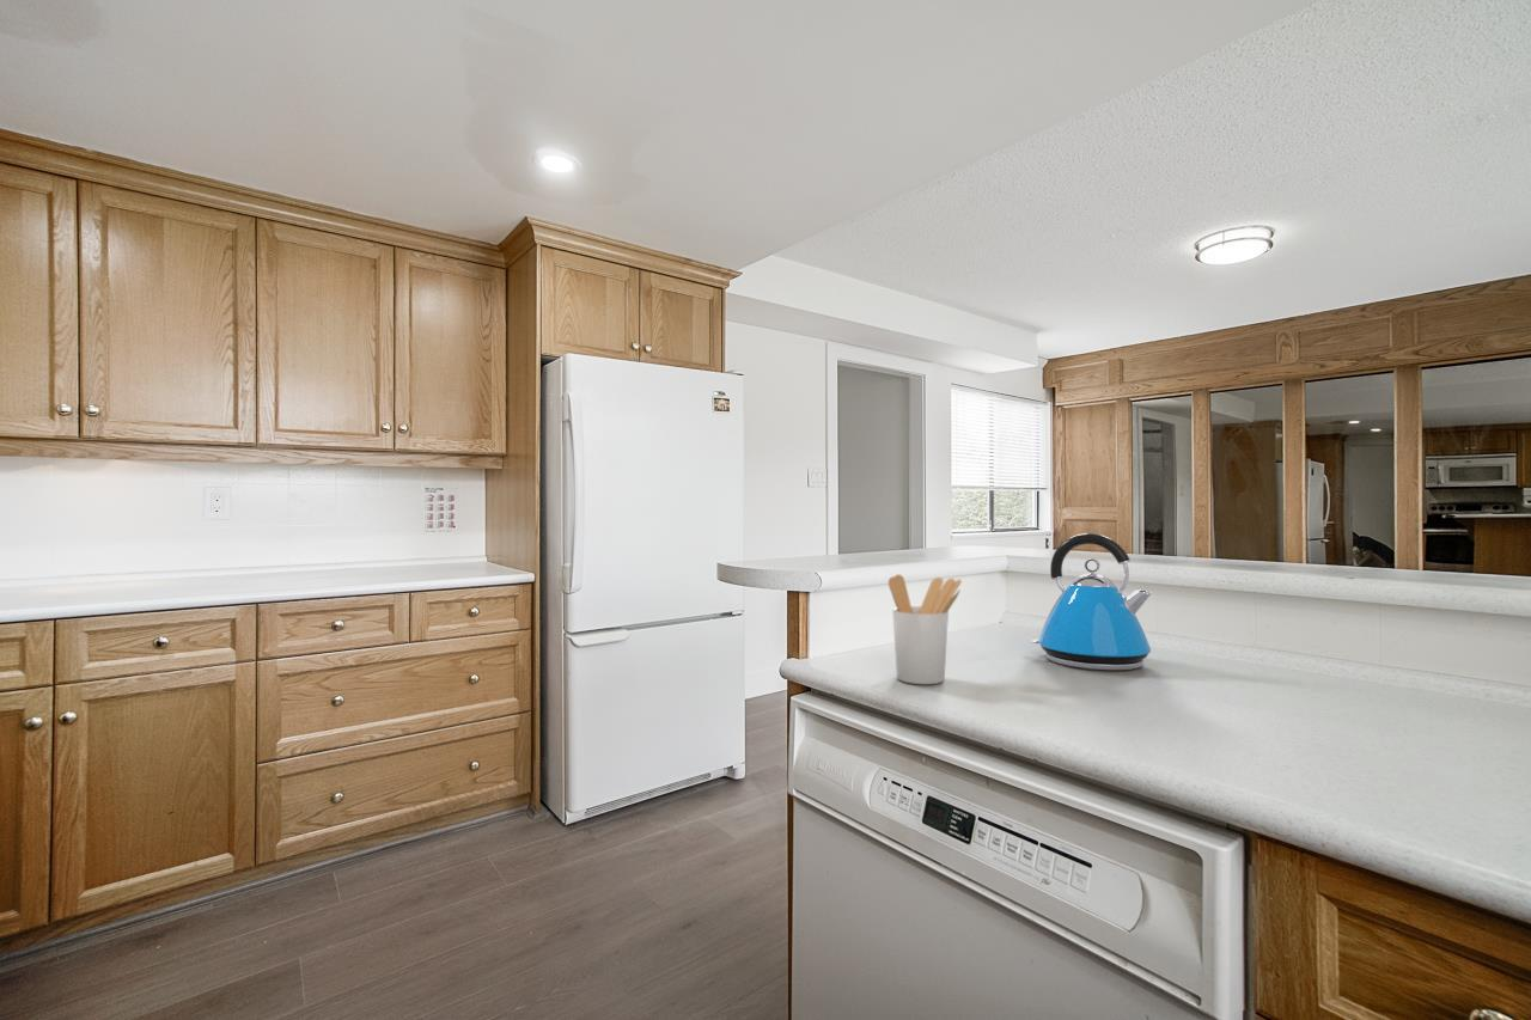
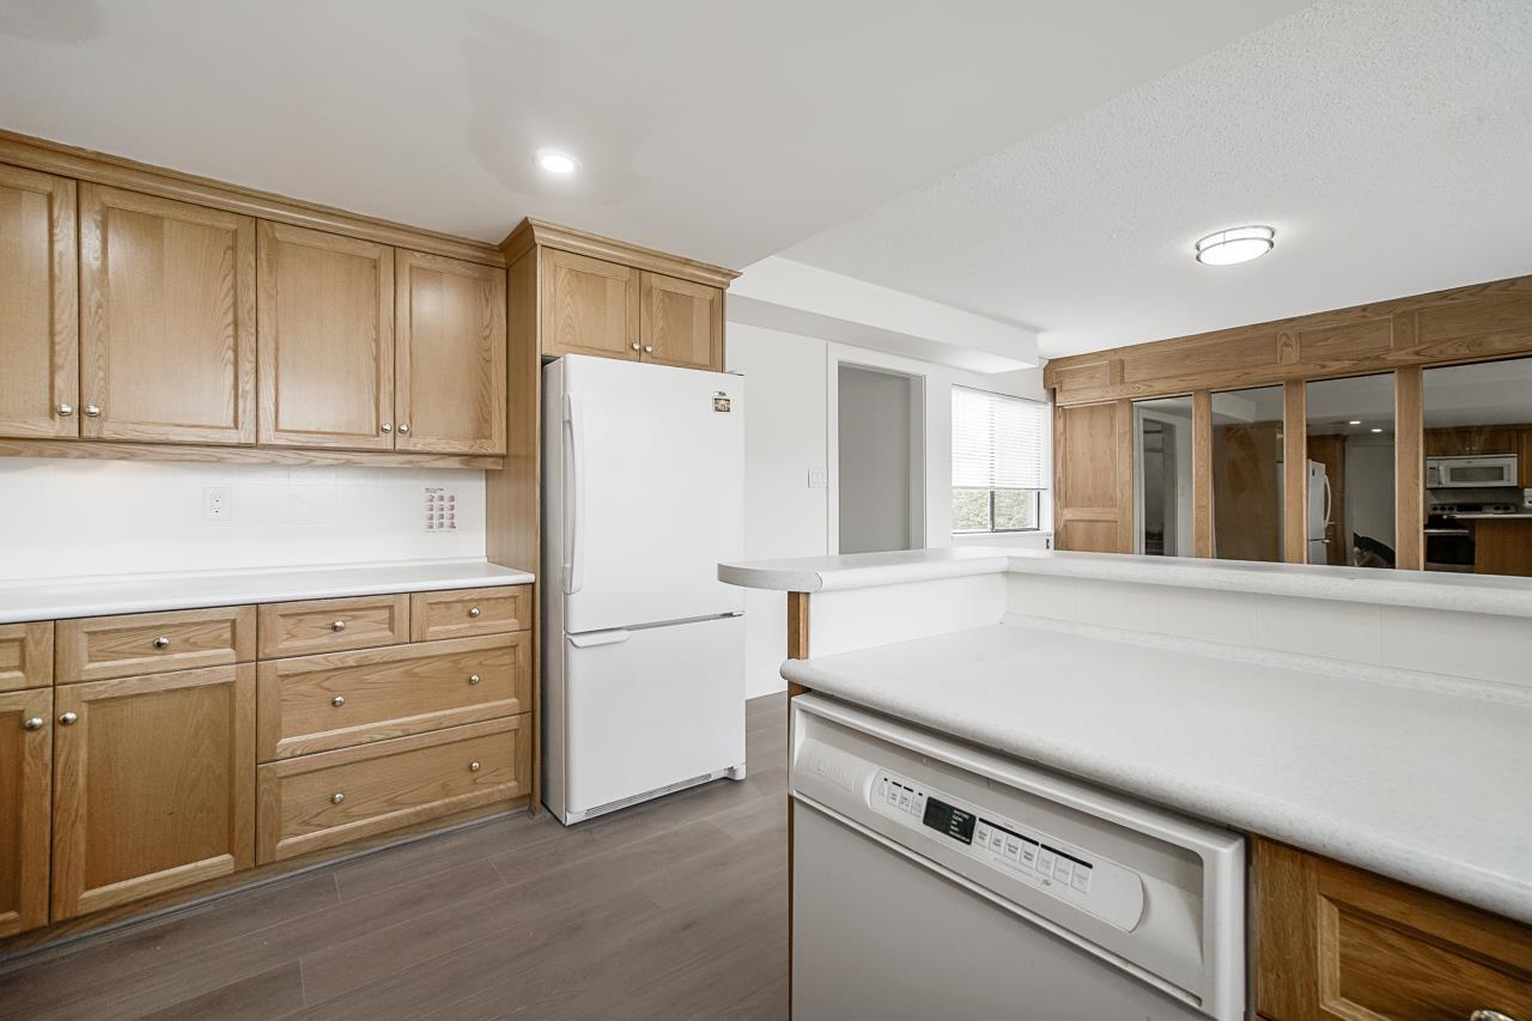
- kettle (1088, 595)
- utensil holder (928, 625)
